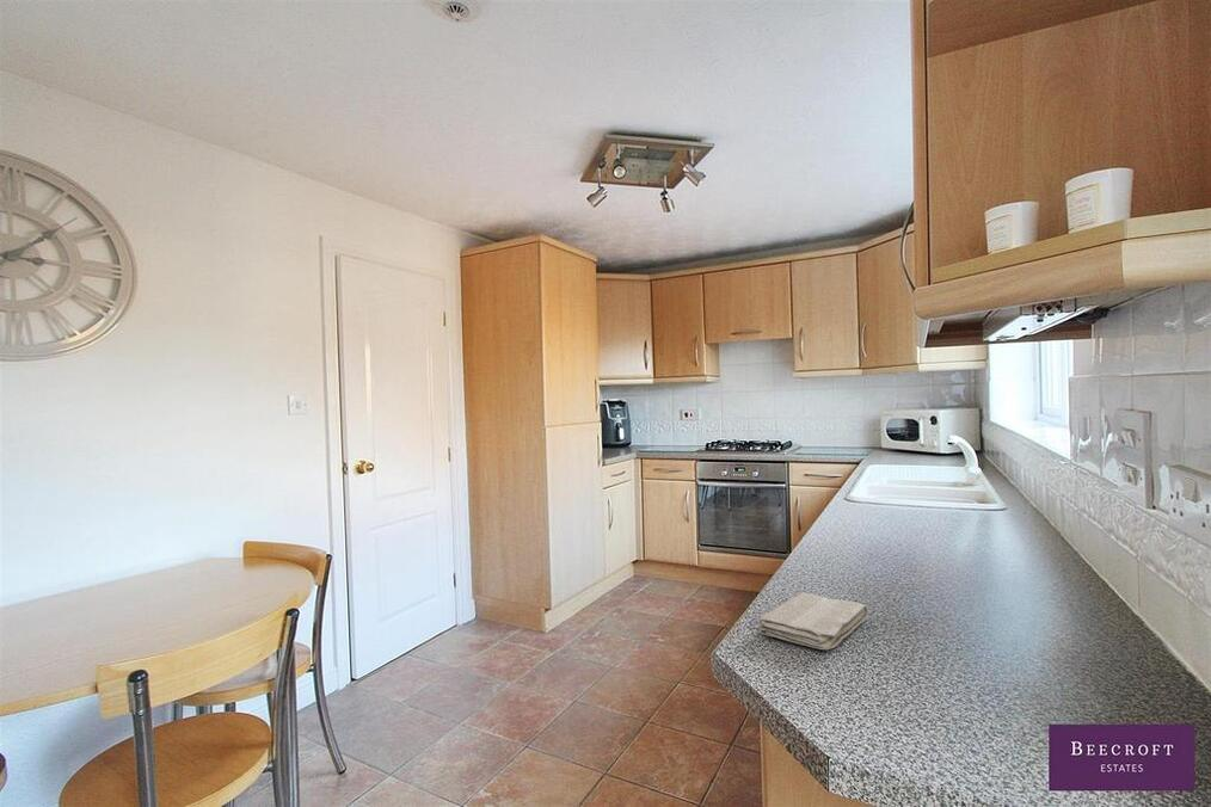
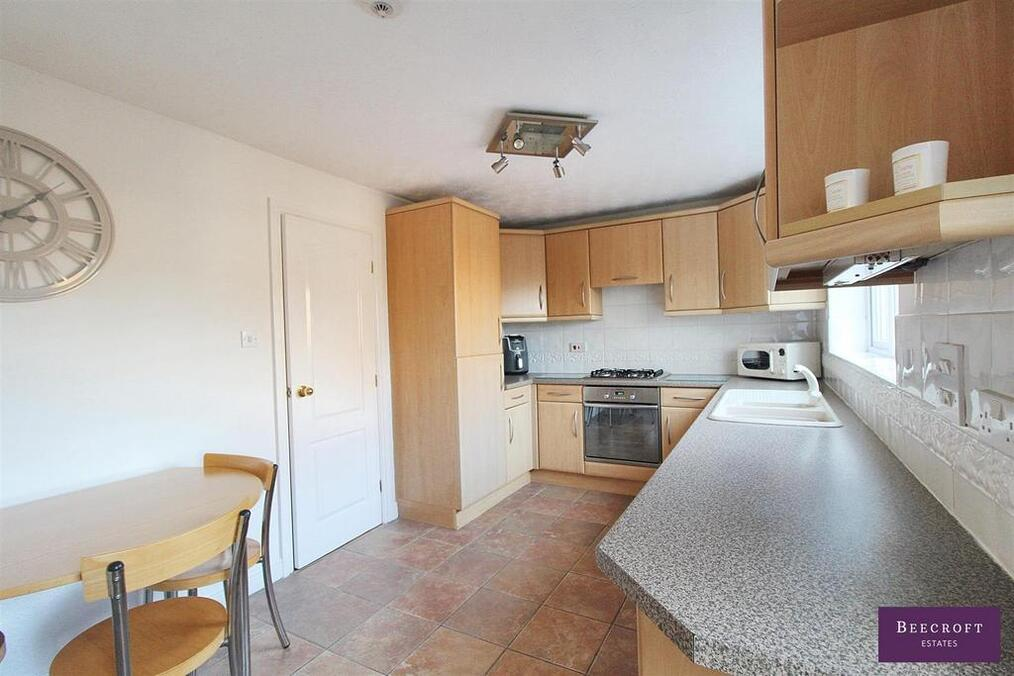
- washcloth (813, 616)
